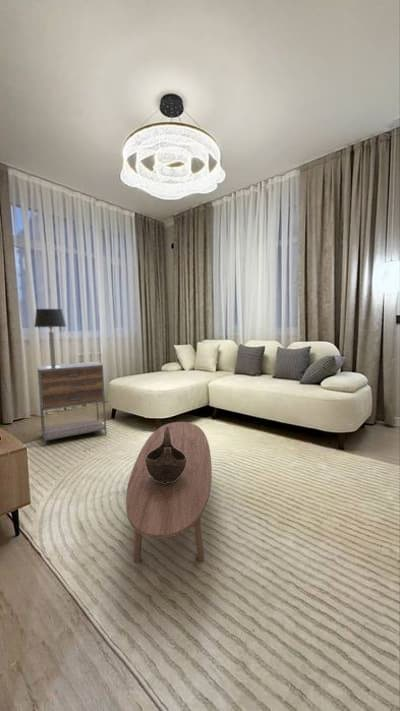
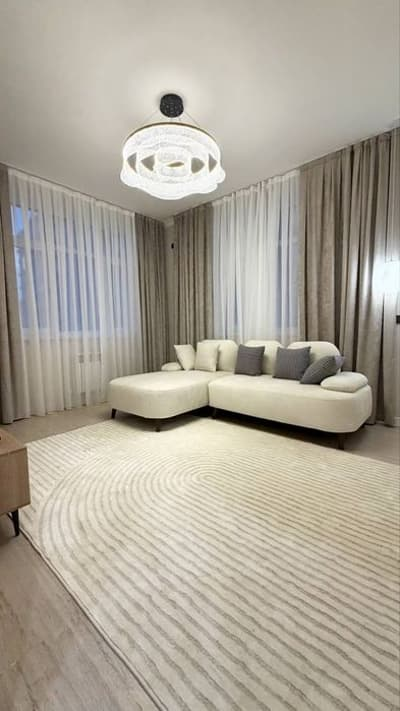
- decorative bowl (165, 456)
- coffee table (174, 481)
- table lamp (51, 338)
- nightstand (72, 400)
